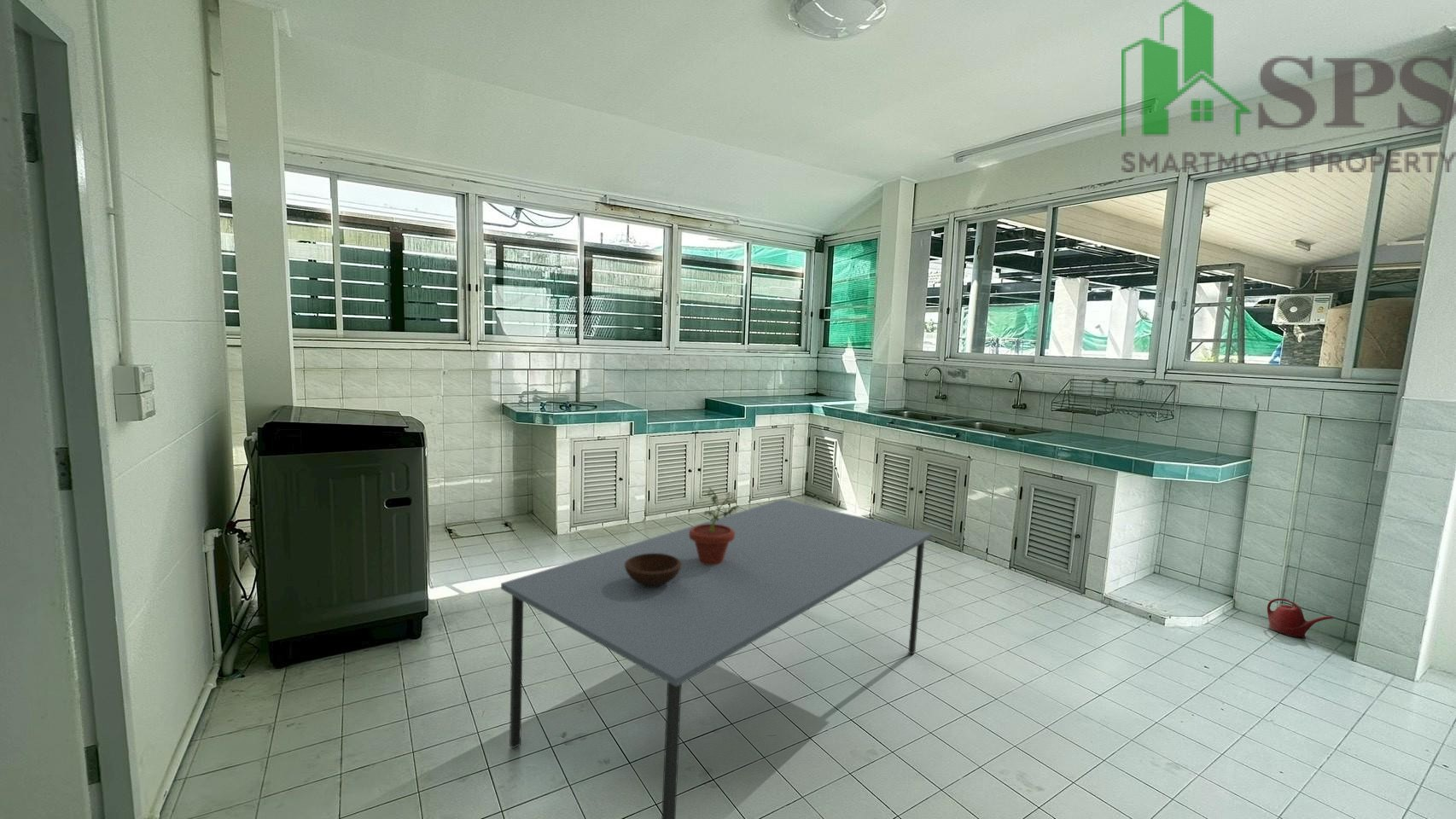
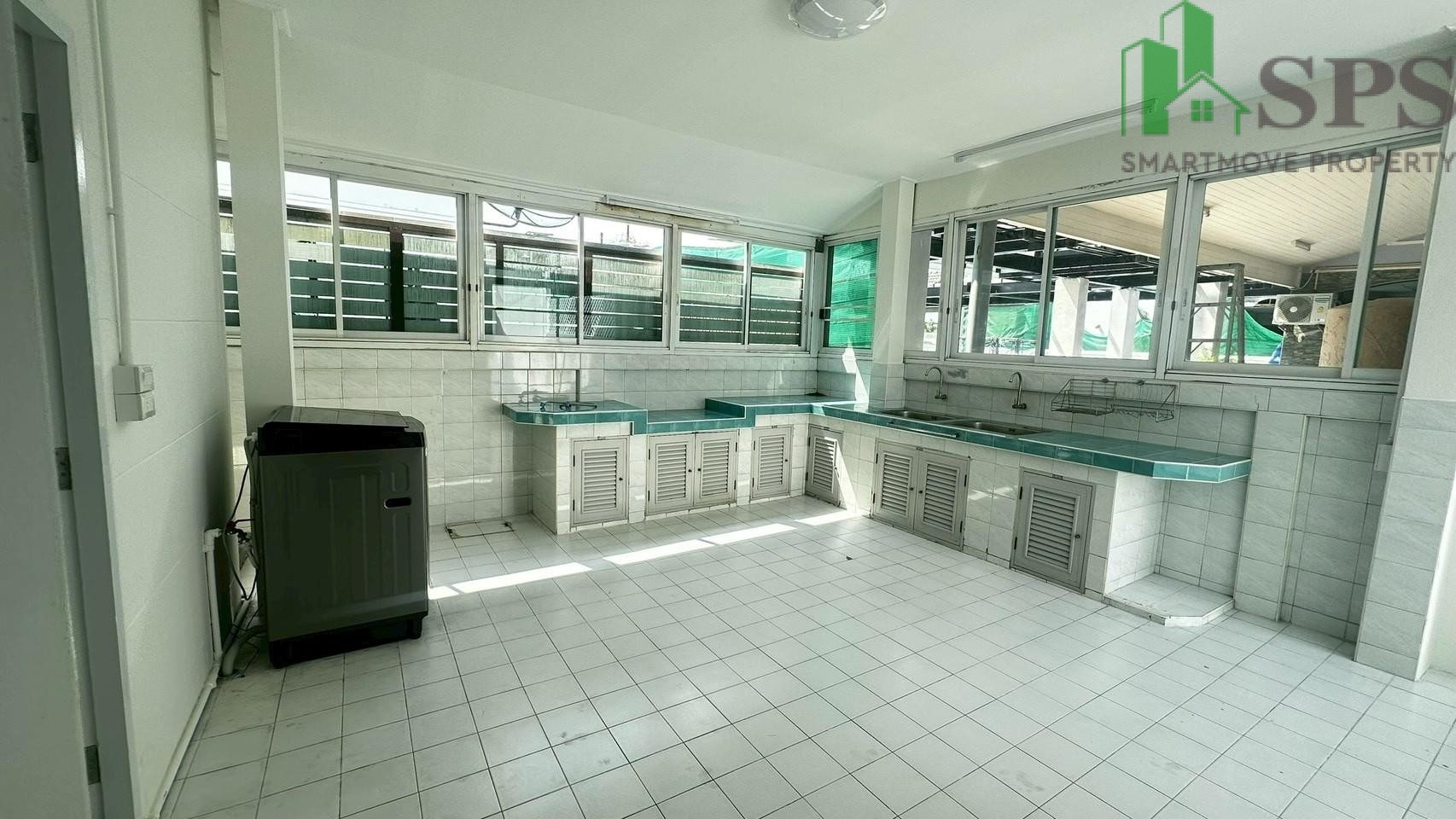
- potted plant (713, 525)
- dining table (747, 624)
- bowl (653, 572)
- watering can (1298, 619)
